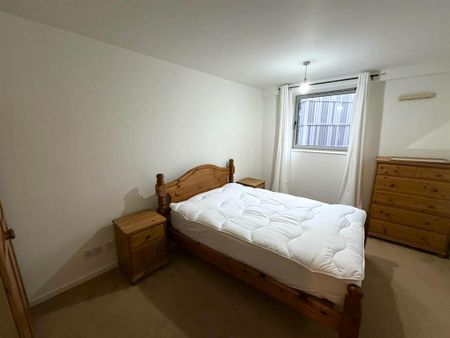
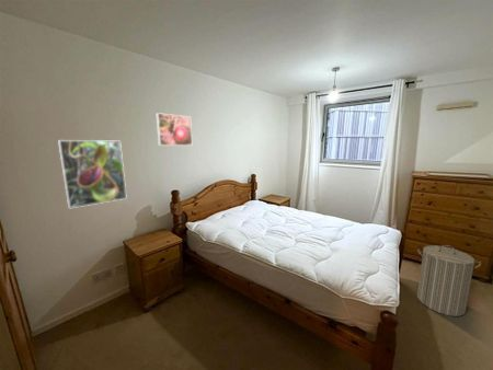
+ laundry hamper (444, 275)
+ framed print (175, 130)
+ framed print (95, 172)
